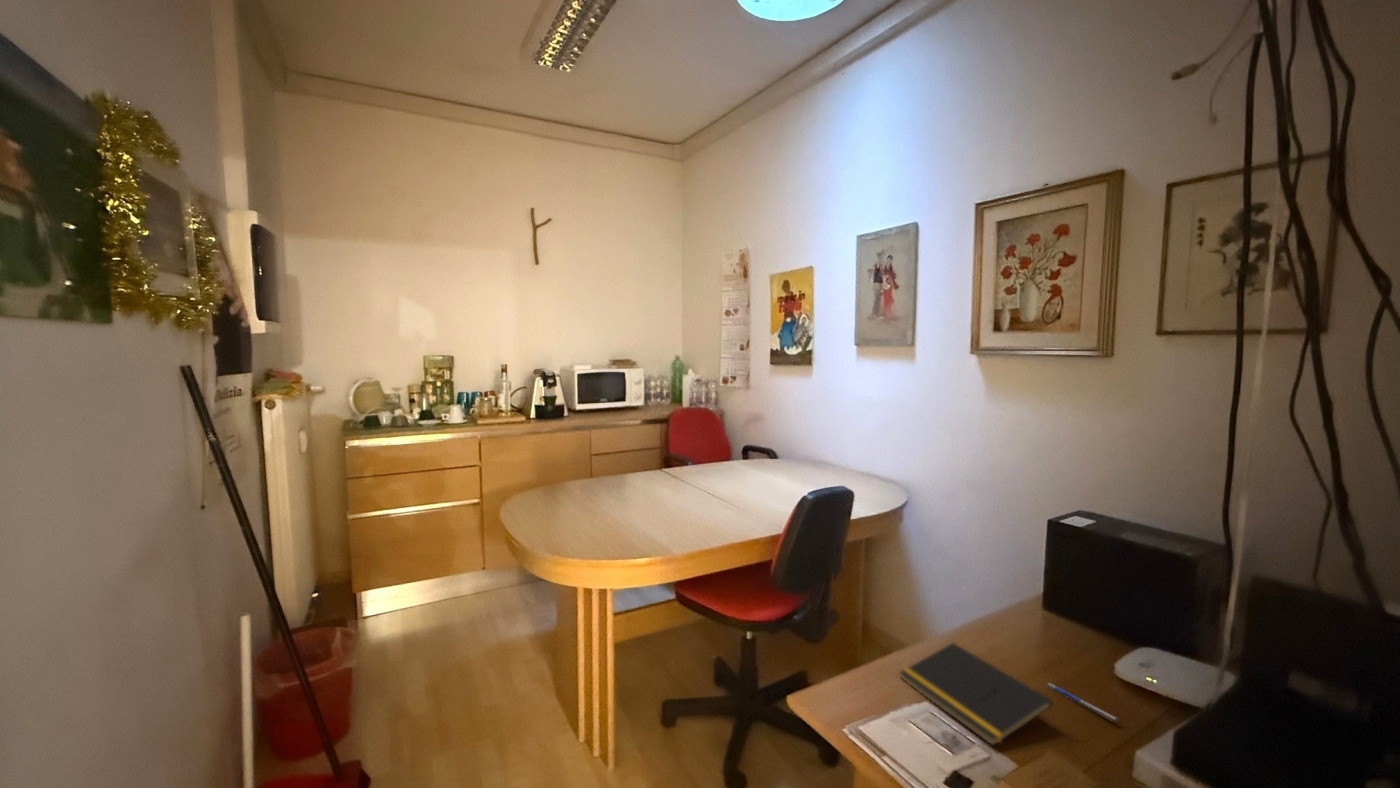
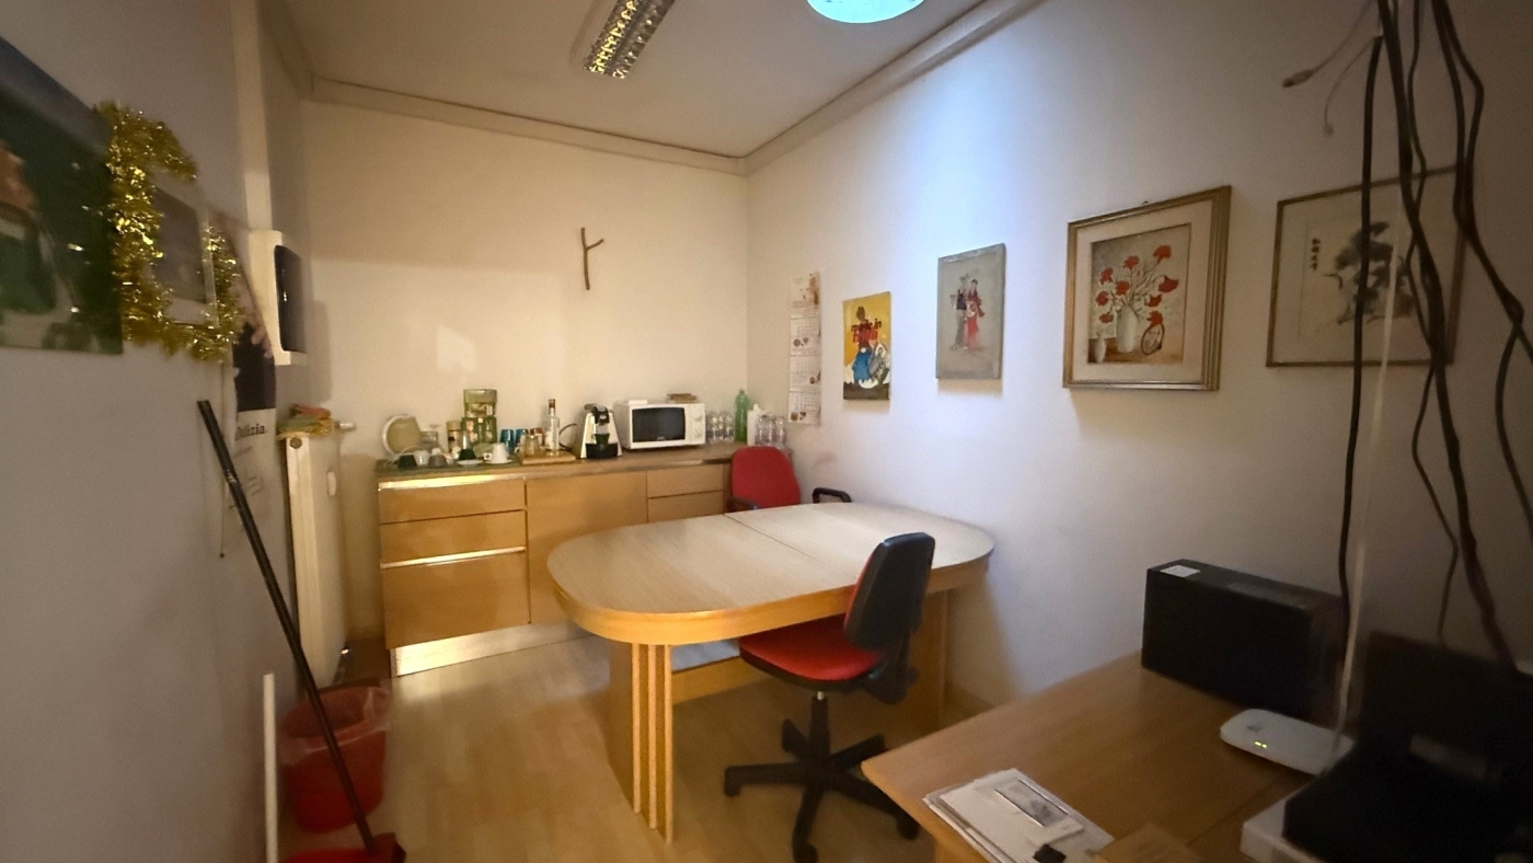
- pen (1081, 701)
- notepad (970, 688)
